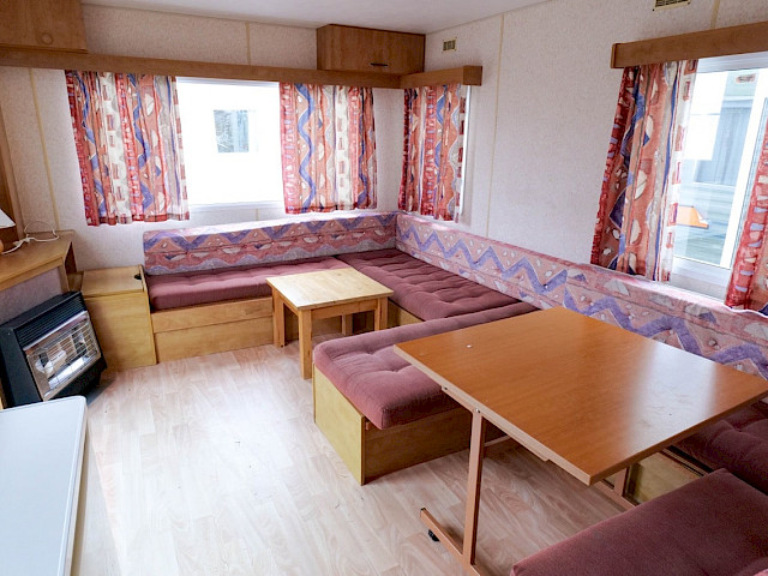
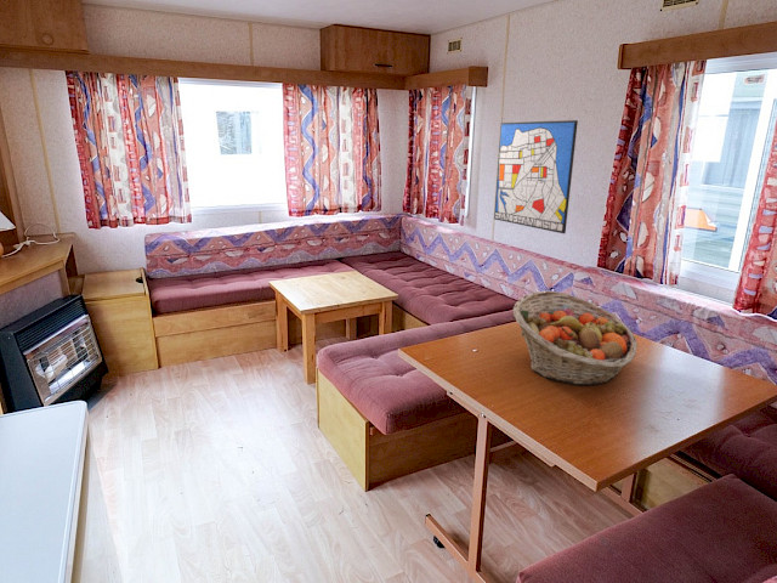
+ wall art (531, 175)
+ fruit basket (573, 335)
